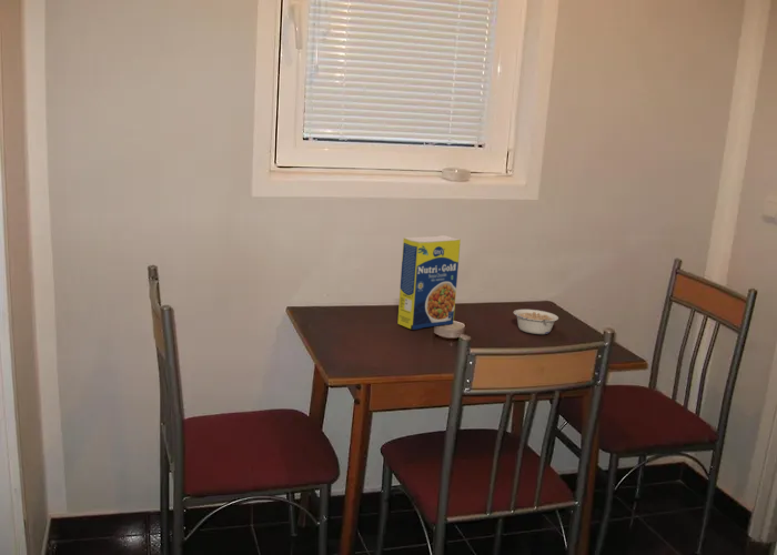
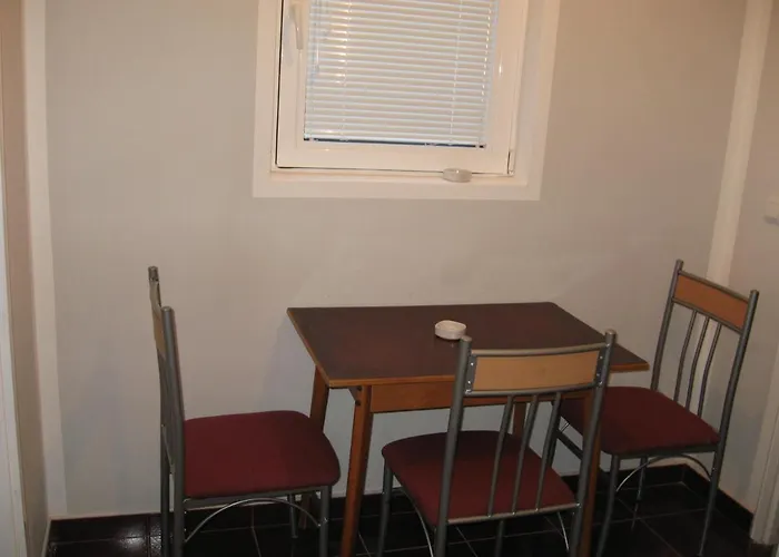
- legume (536, 321)
- legume (428, 281)
